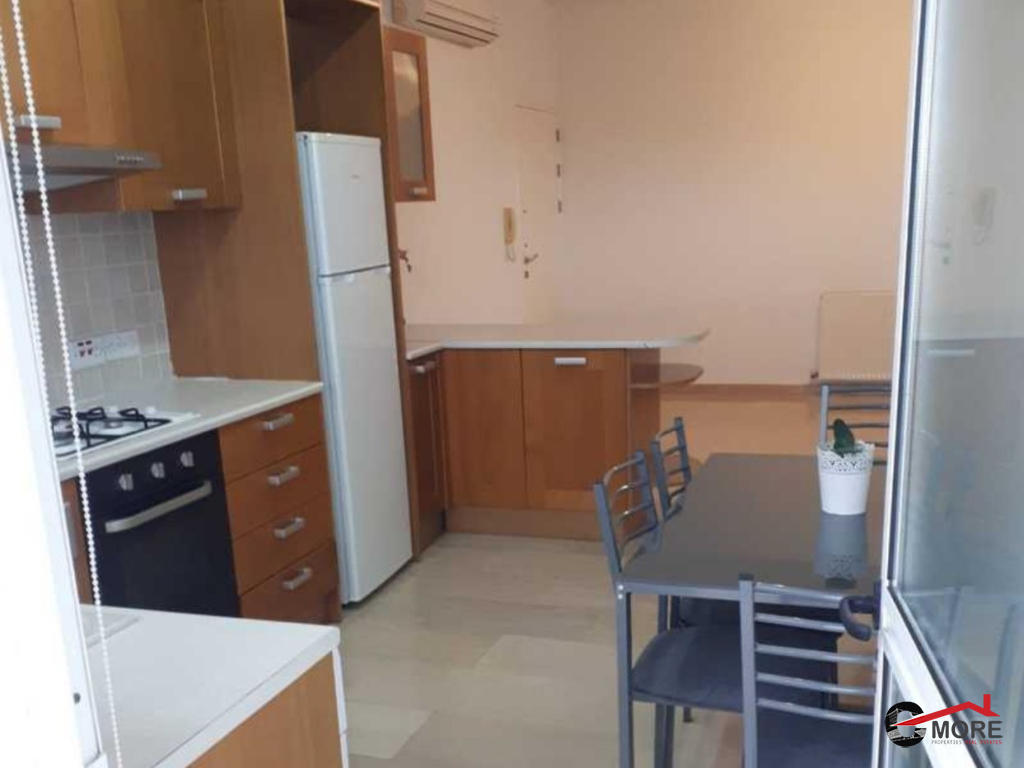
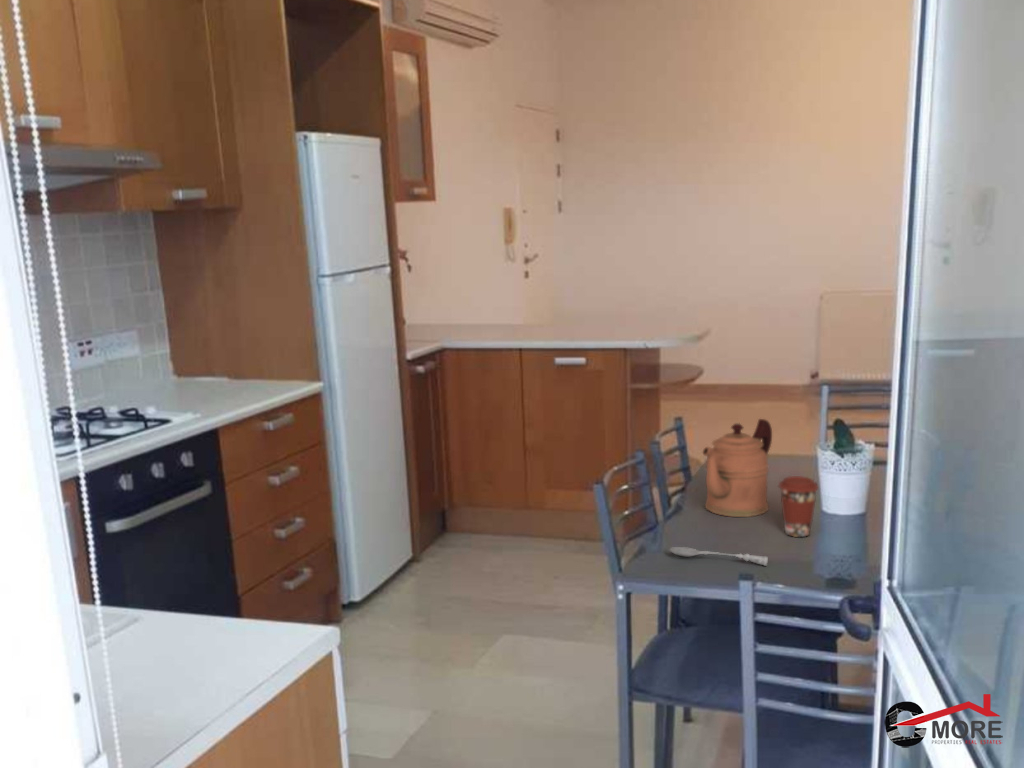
+ soupspoon (717, 553)
+ coffee cup (798, 506)
+ coffeepot (737, 464)
